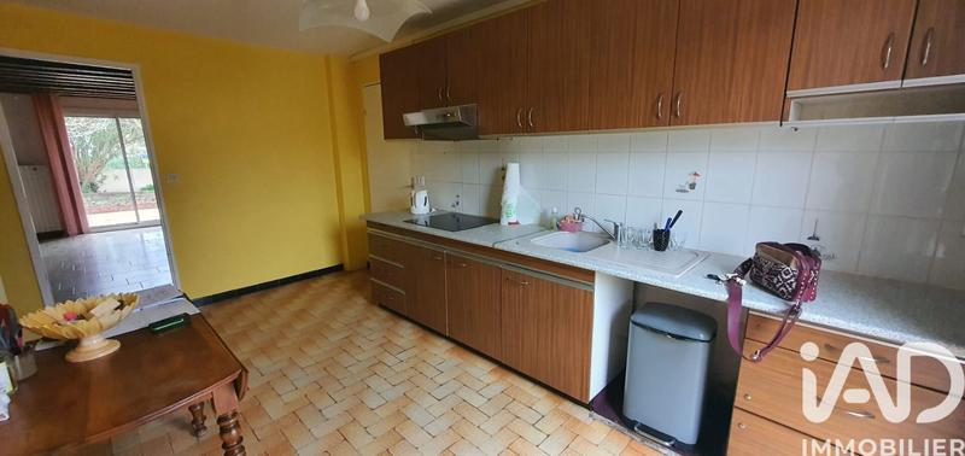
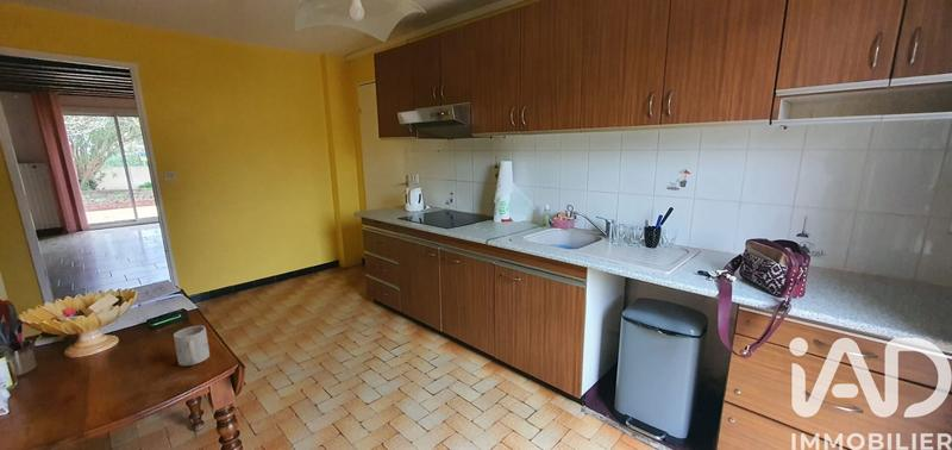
+ mug (190, 348)
